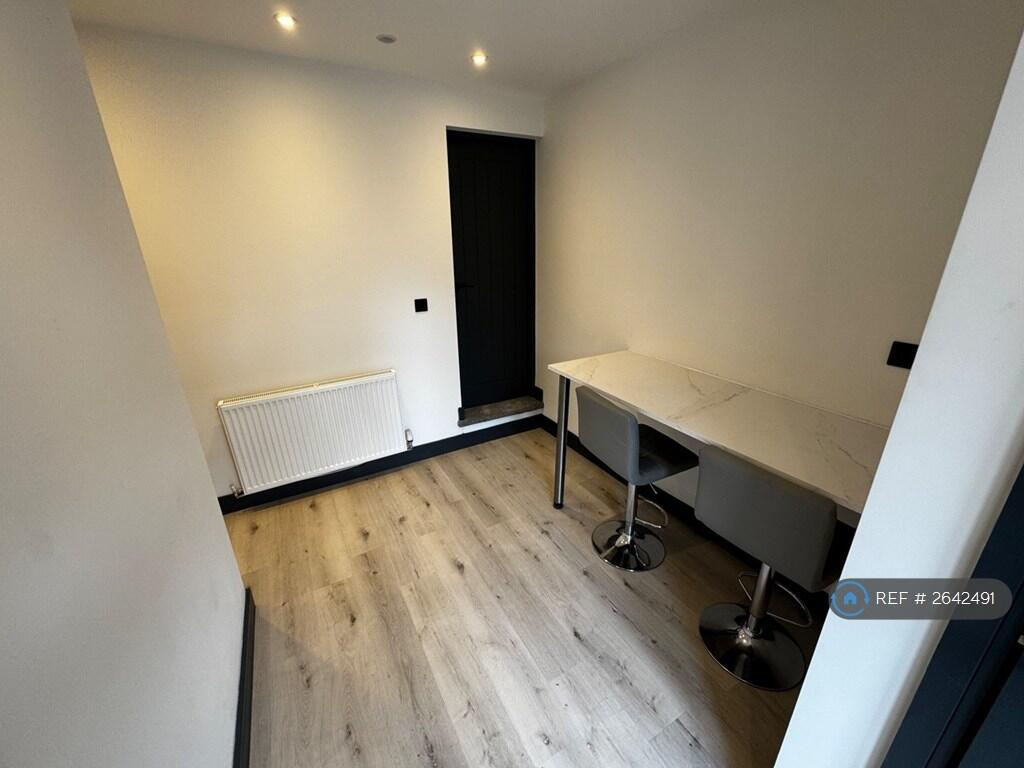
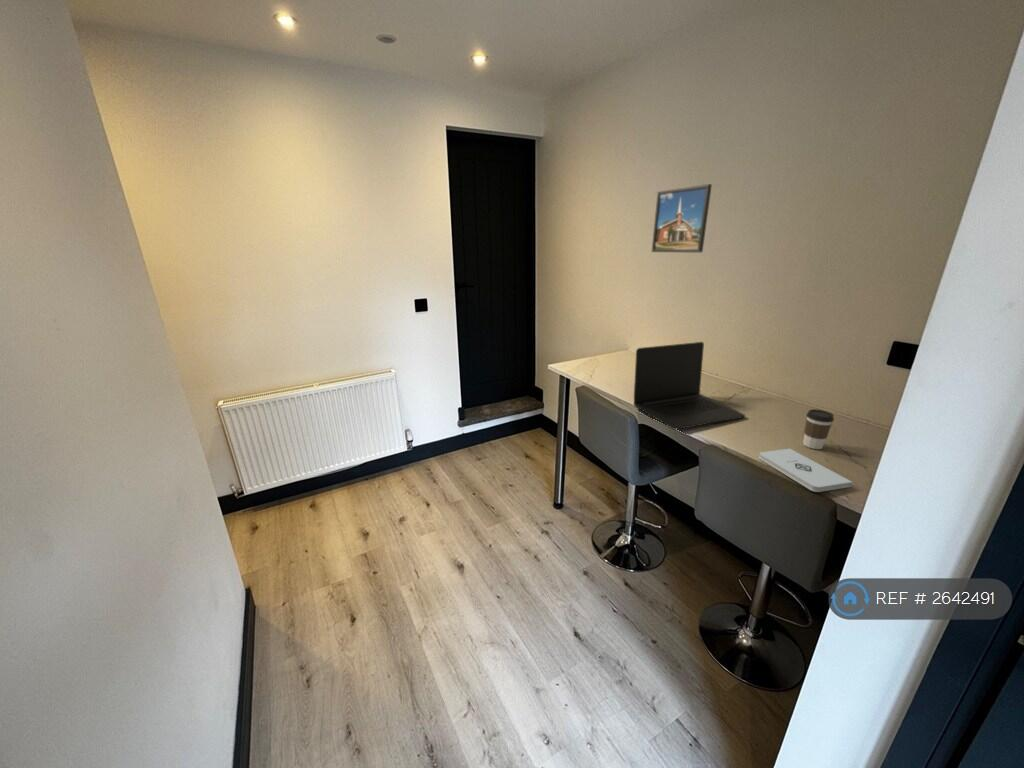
+ notepad (801, 468)
+ coffee cup (816, 429)
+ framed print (679, 220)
+ laptop (689, 382)
